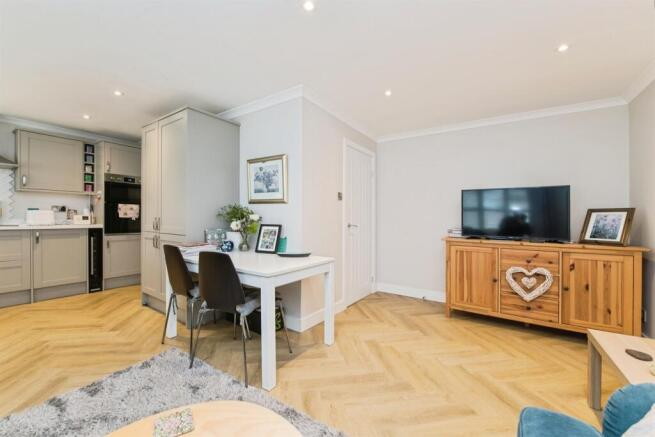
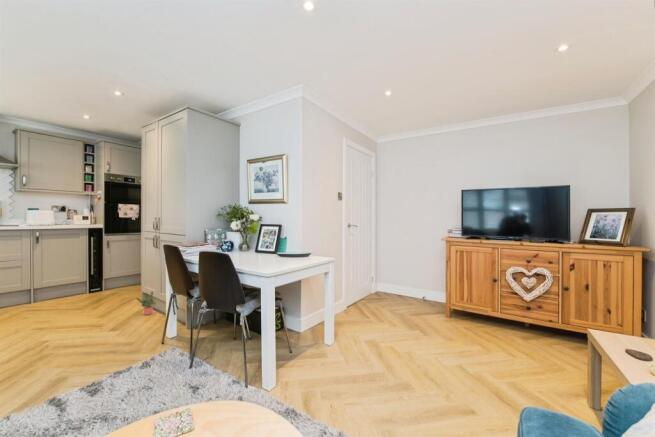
+ potted plant (147, 304)
